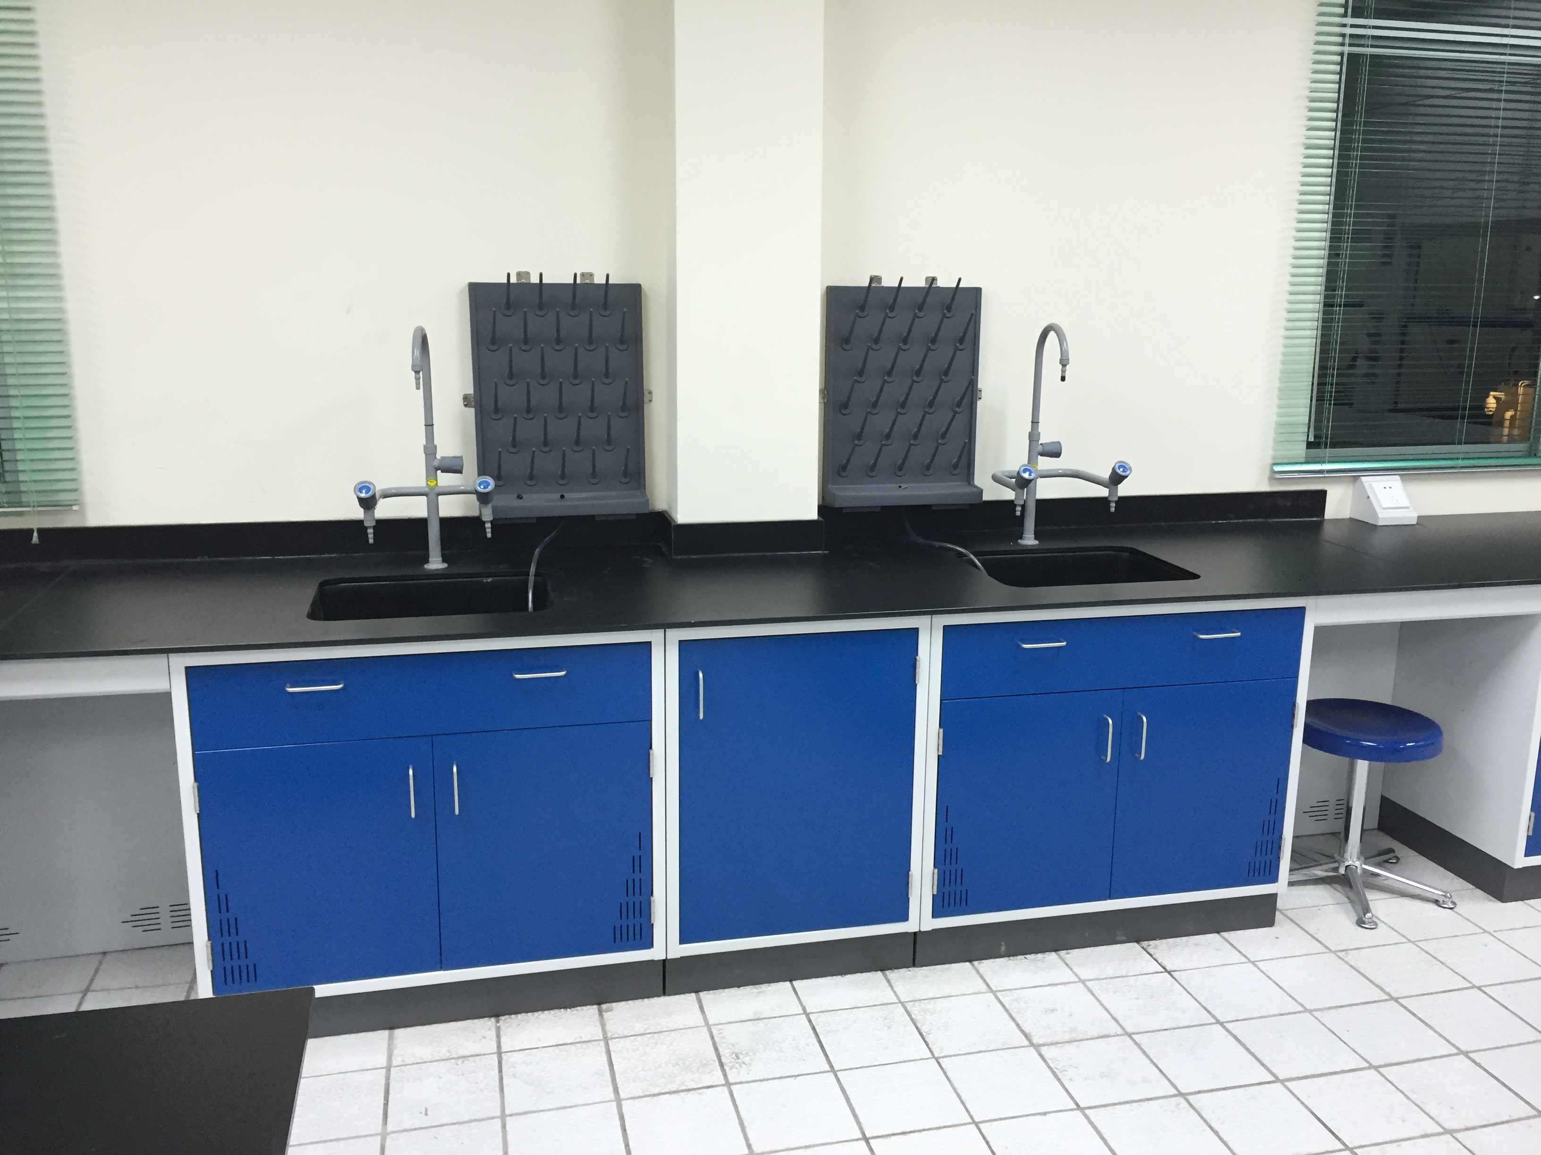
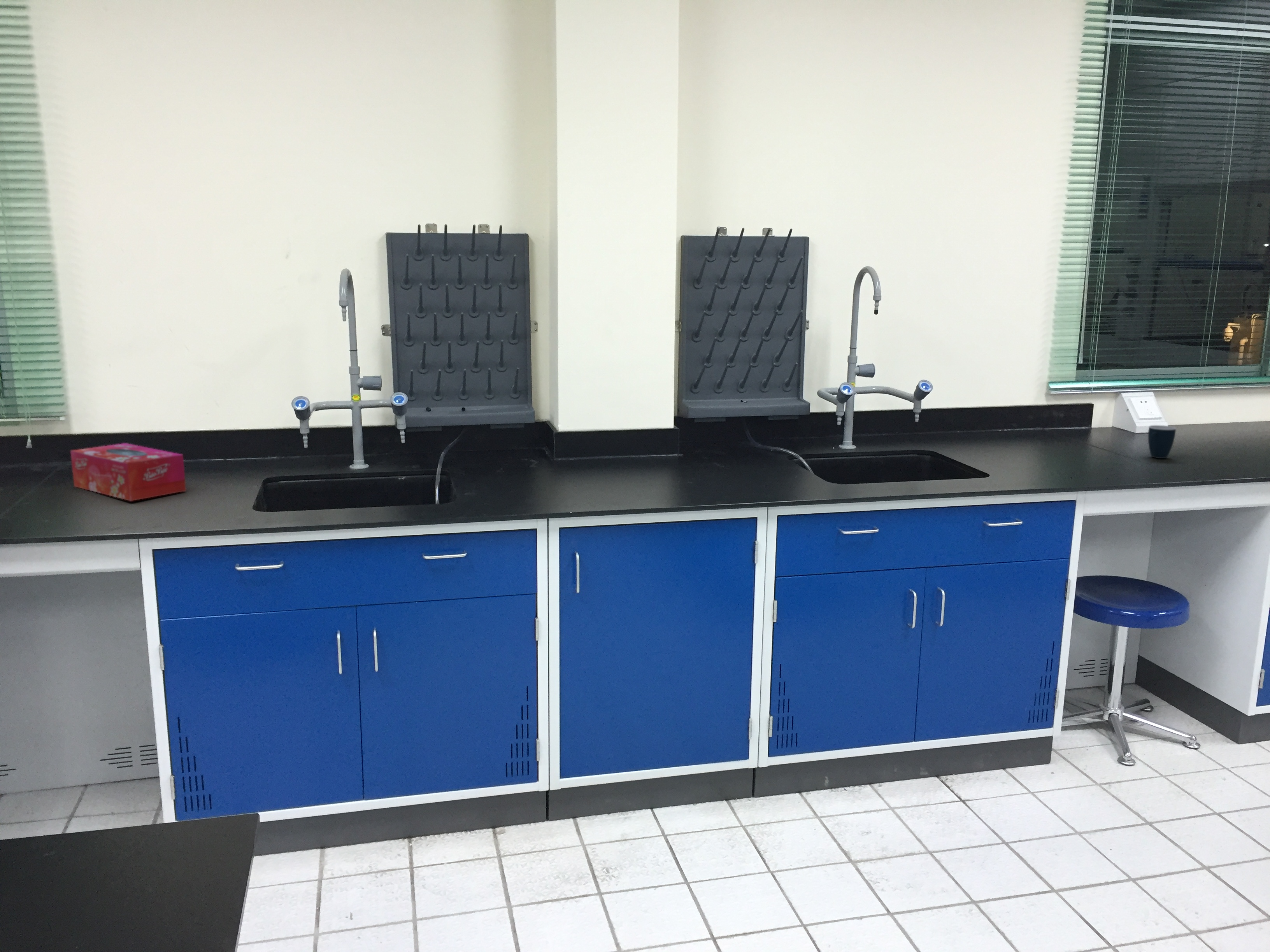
+ tissue box (128, 471)
+ mug (1158, 443)
